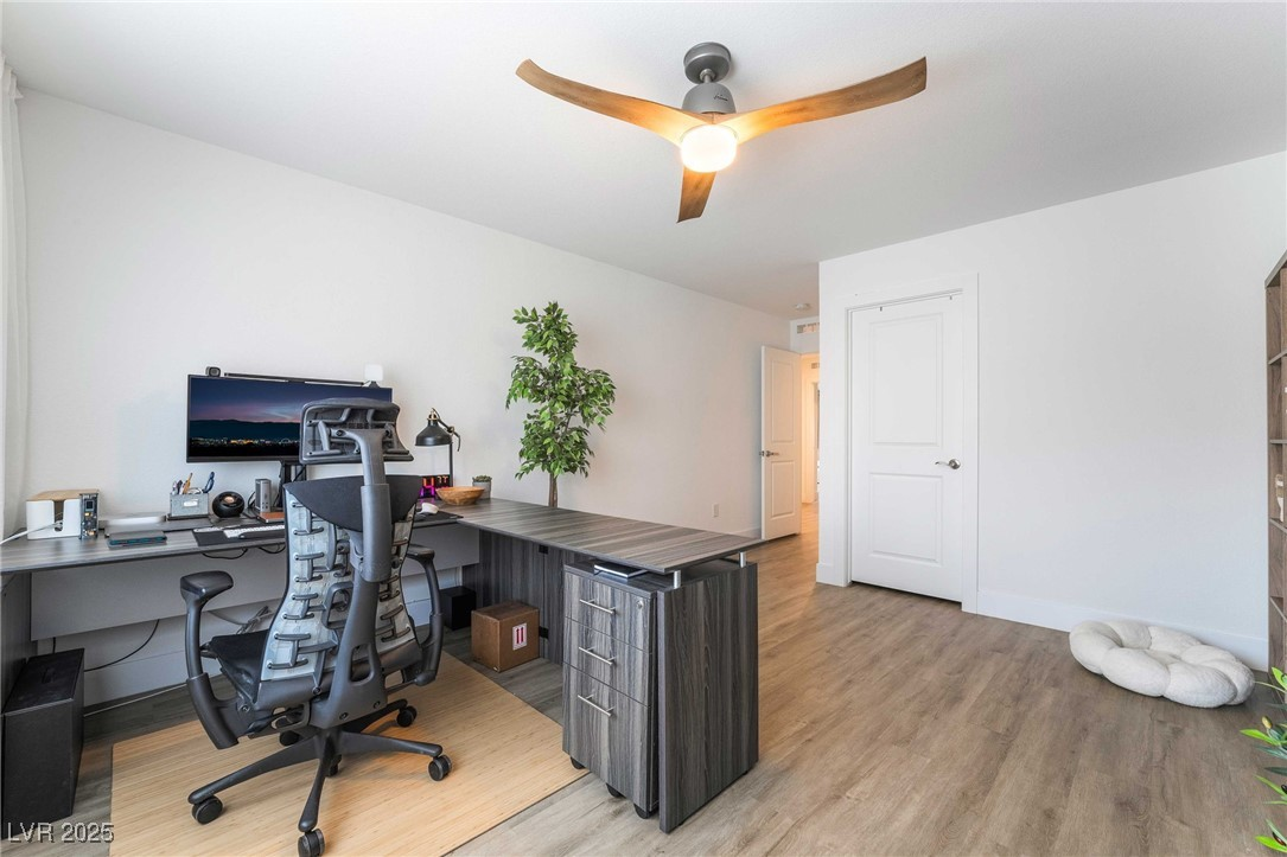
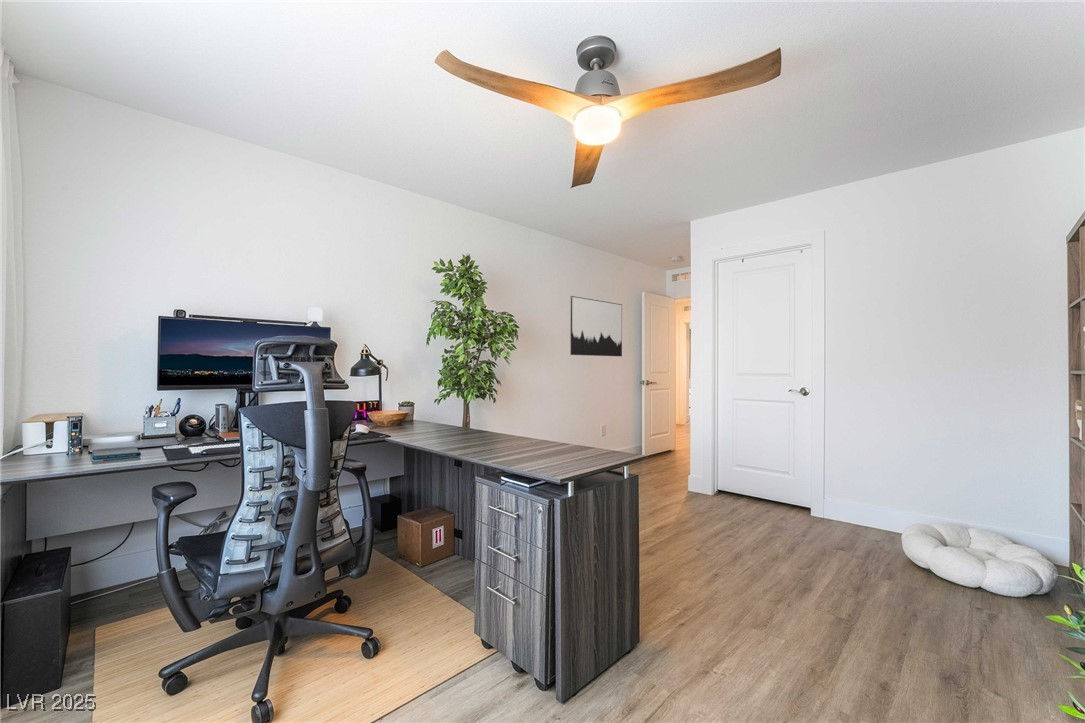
+ wall art (597, 328)
